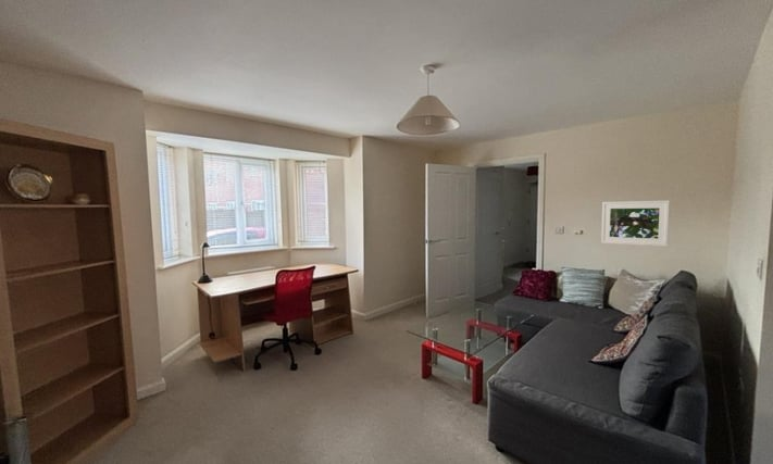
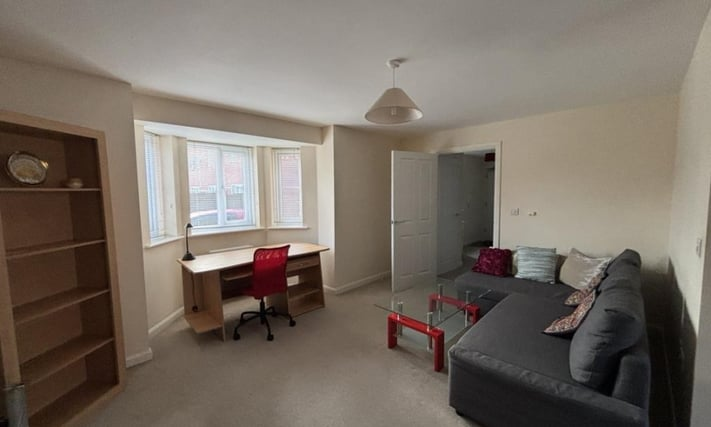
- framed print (633, 223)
